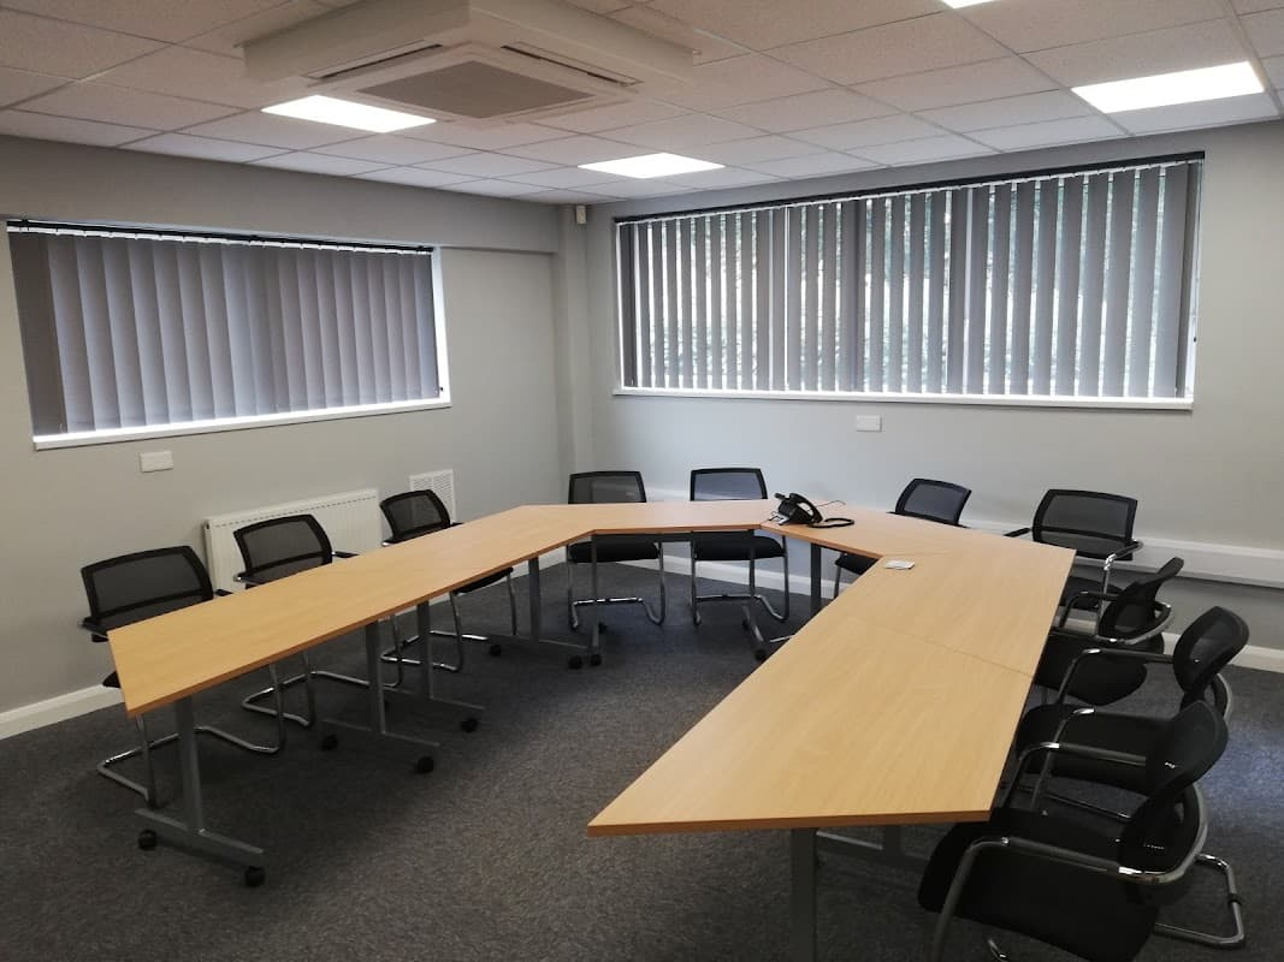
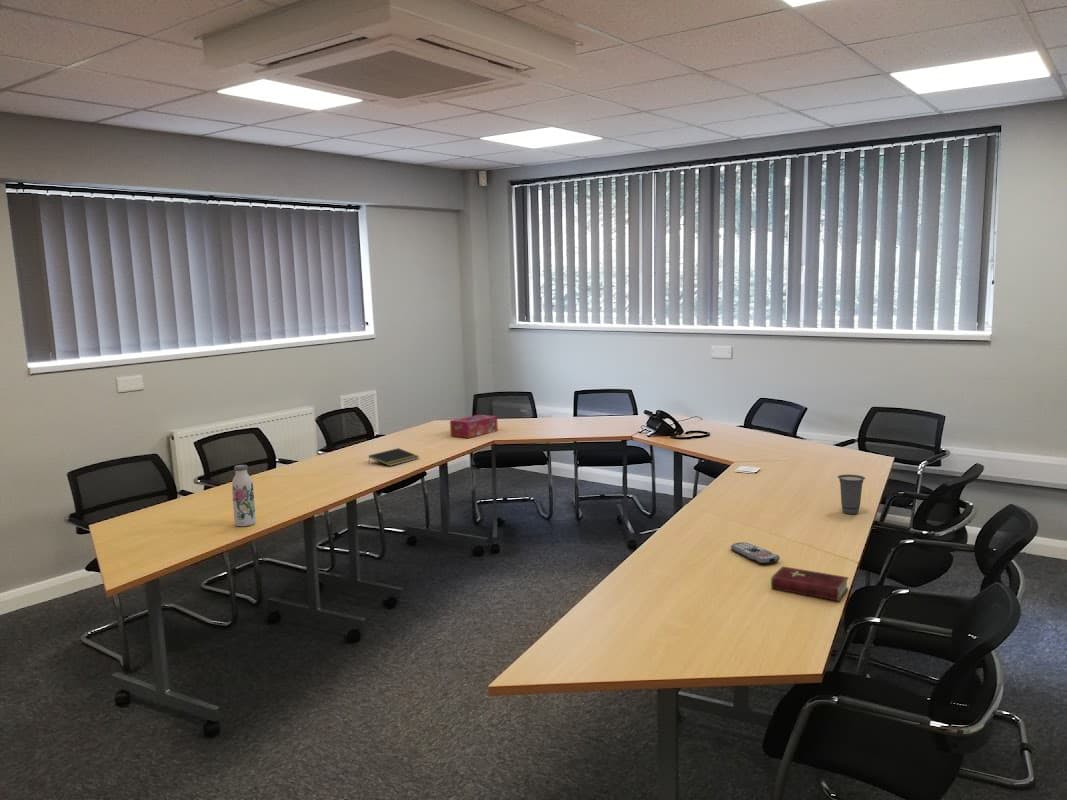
+ hardcover book (809, 582)
+ tissue box (474, 425)
+ remote control (753, 552)
+ cup (850, 494)
+ water bottle (243, 494)
+ notepad (394, 456)
